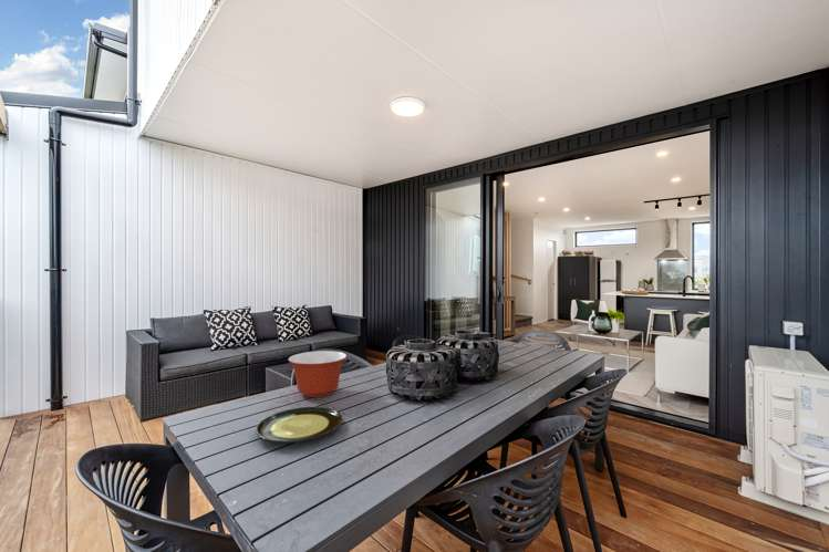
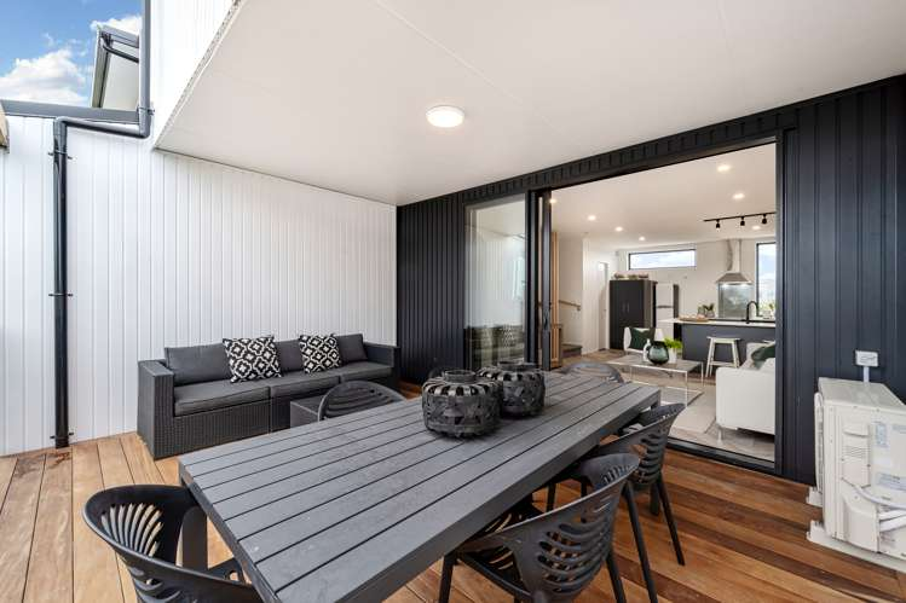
- plate (300, 425)
- mixing bowl (318, 374)
